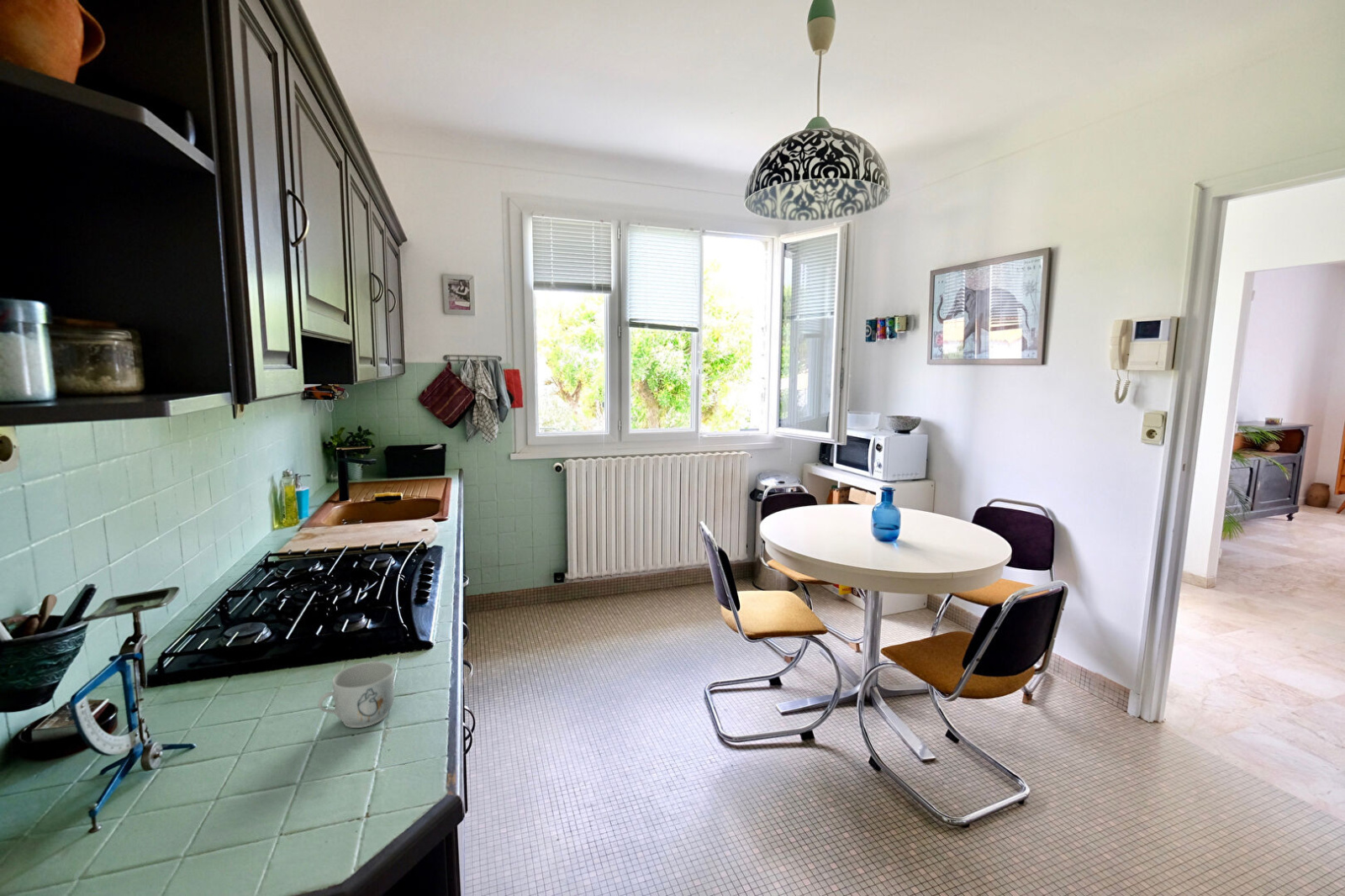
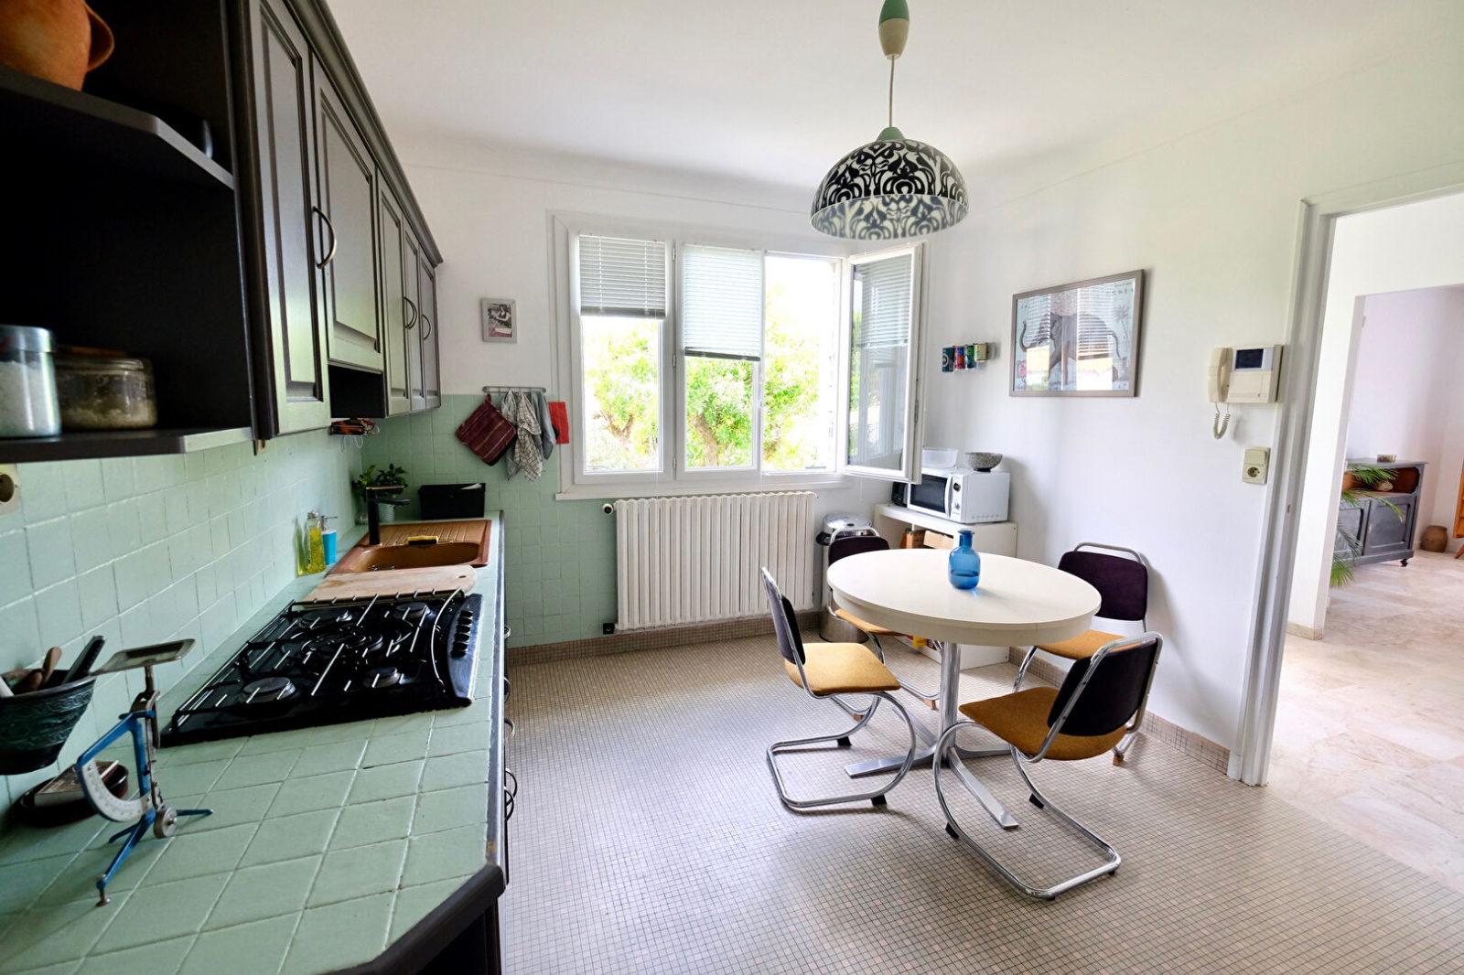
- mug (356, 698)
